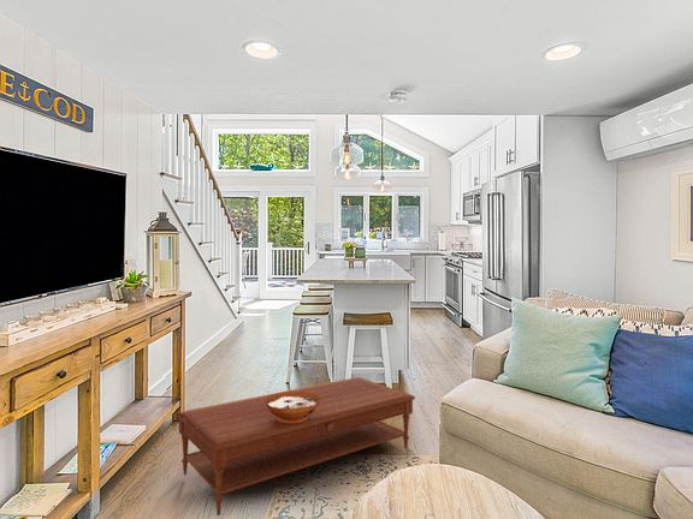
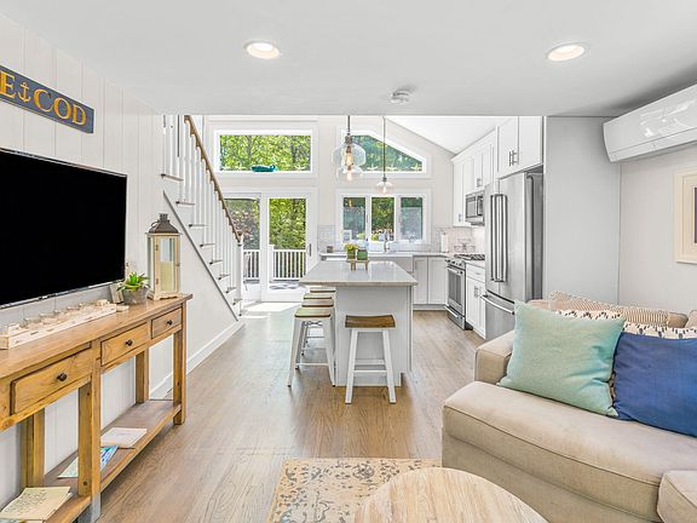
- decorative bowl (292, 407)
- coffee table (302, 432)
